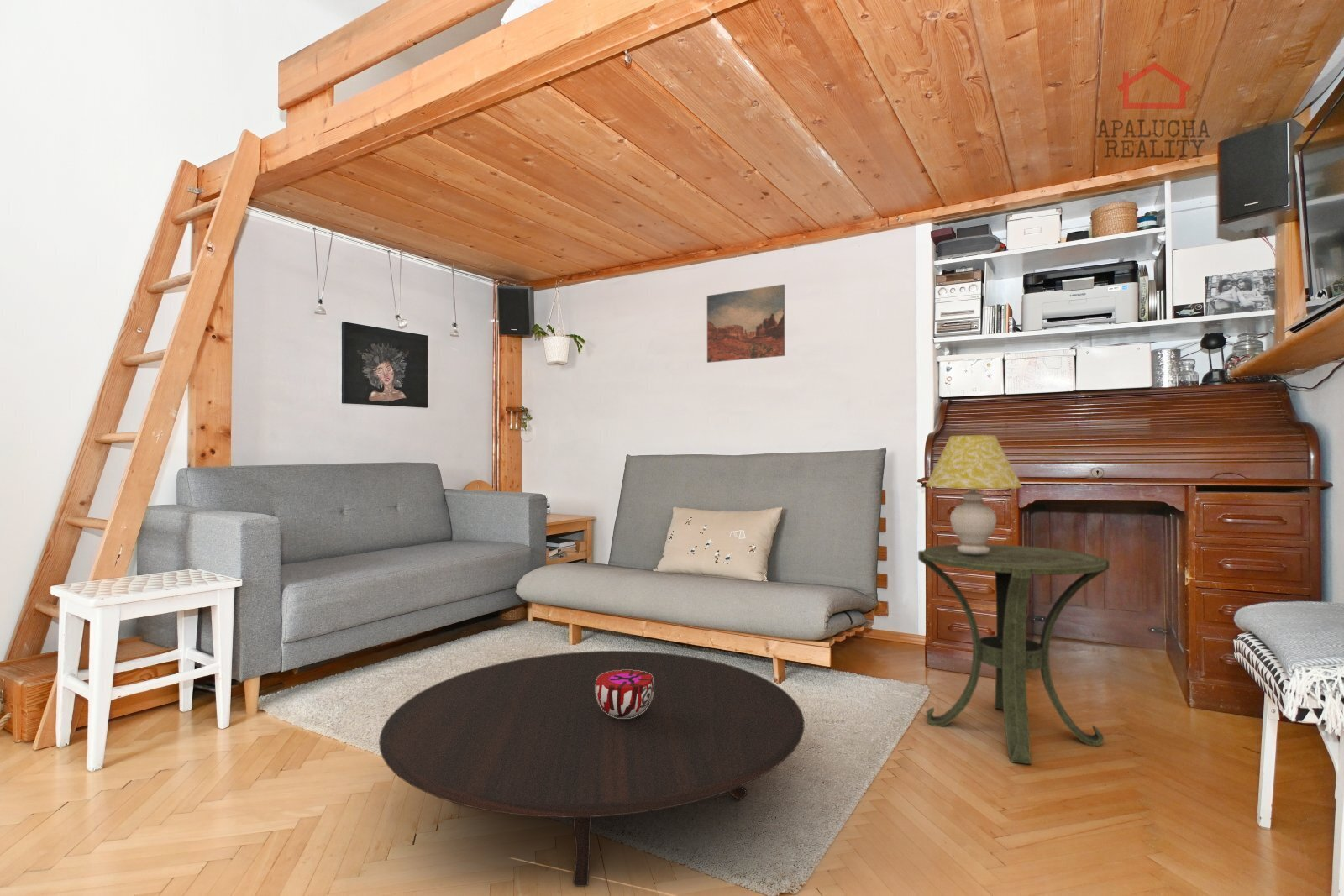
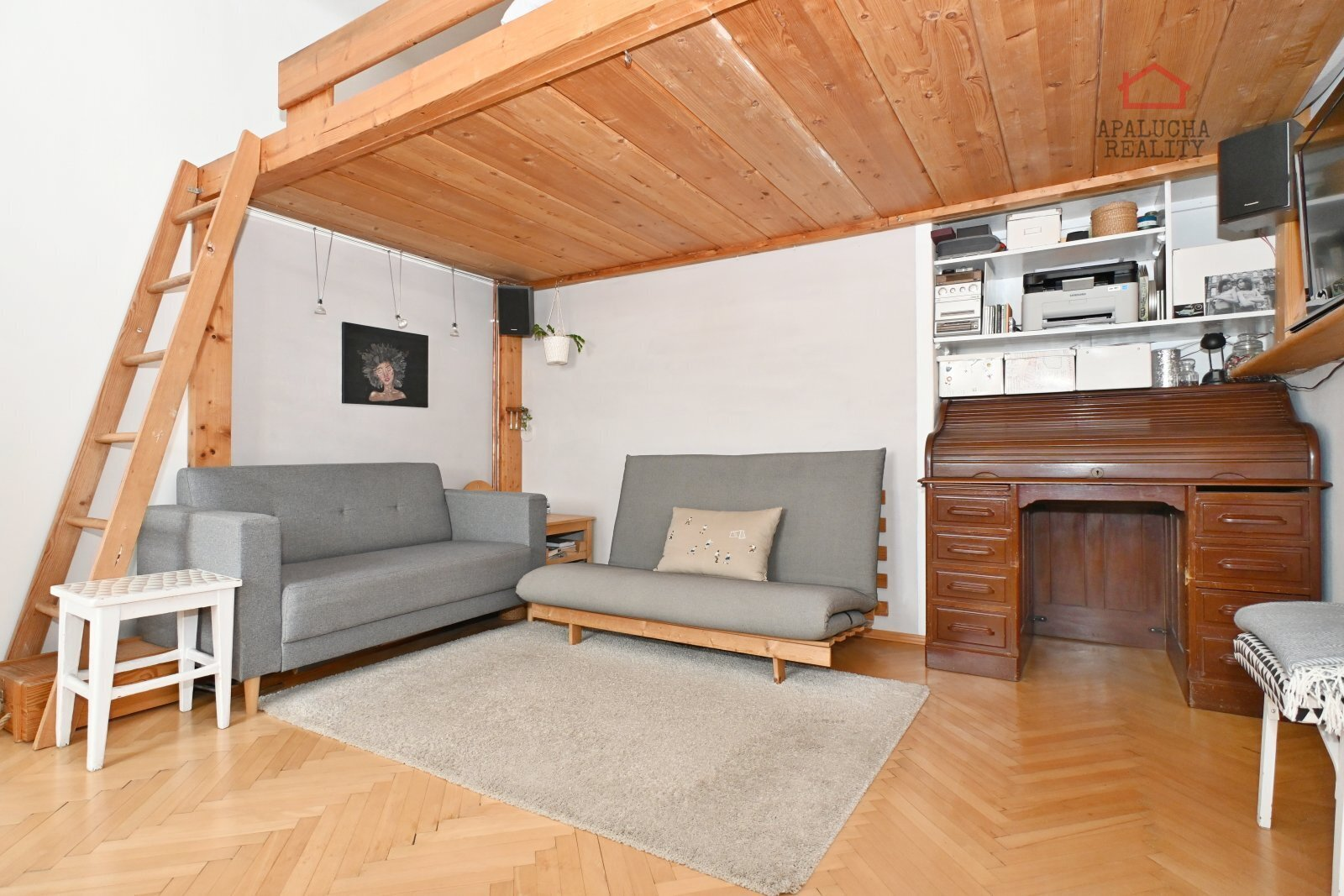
- wall art (744, 324)
- decorative bowl (624, 695)
- table (598, 752)
- side table (1010, 643)
- table lamp (973, 495)
